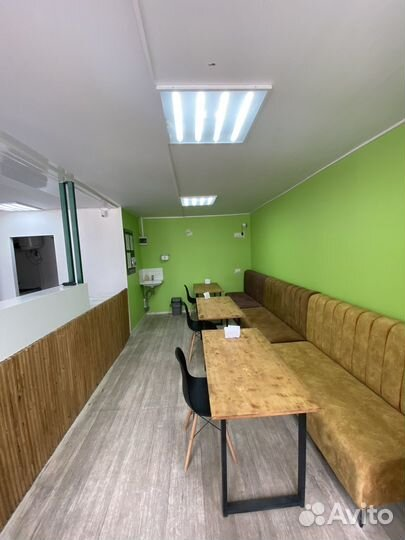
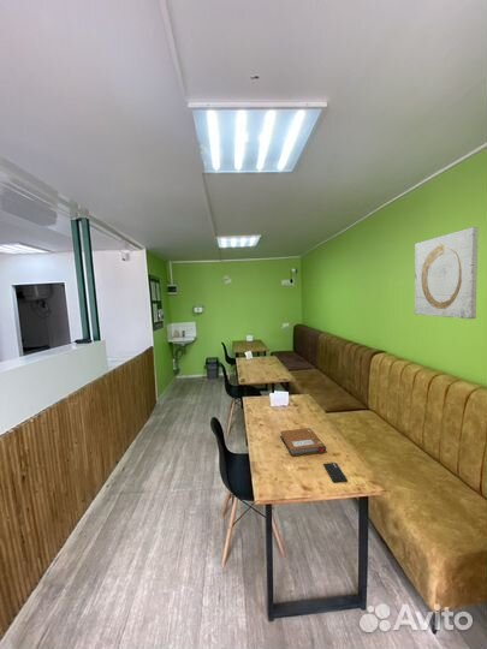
+ notebook (302, 441)
+ smartphone (334, 471)
+ wall art (441, 276)
